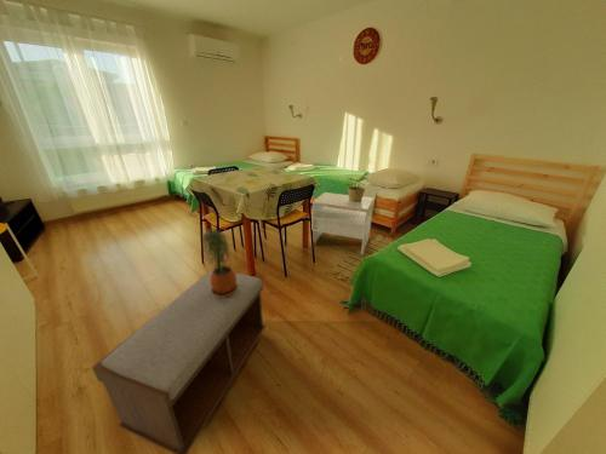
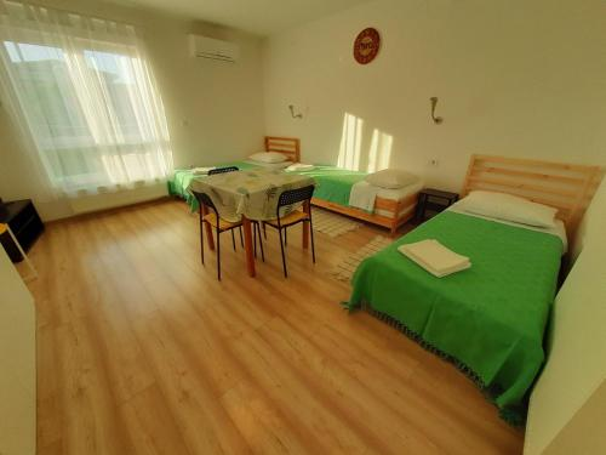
- nightstand (342, 220)
- potted plant (218, 263)
- bench (202, 343)
- potted plant (355, 186)
